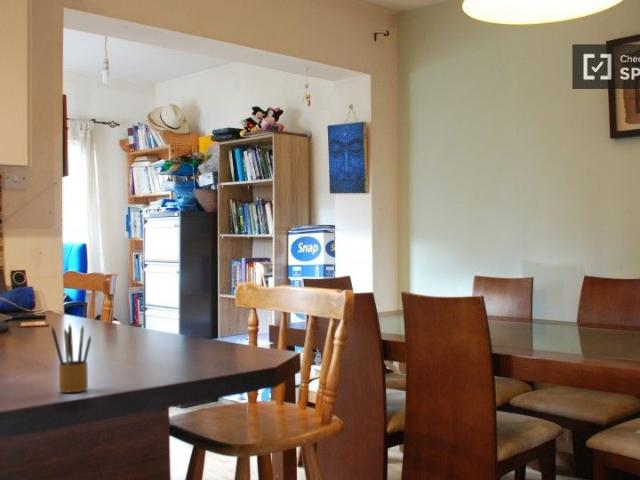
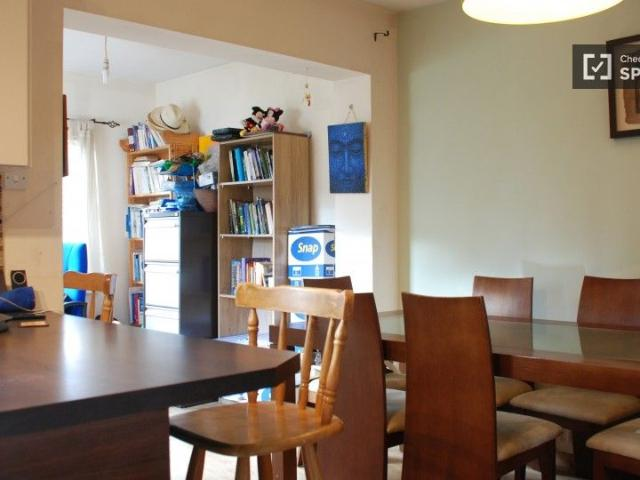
- pencil box (72, 356)
